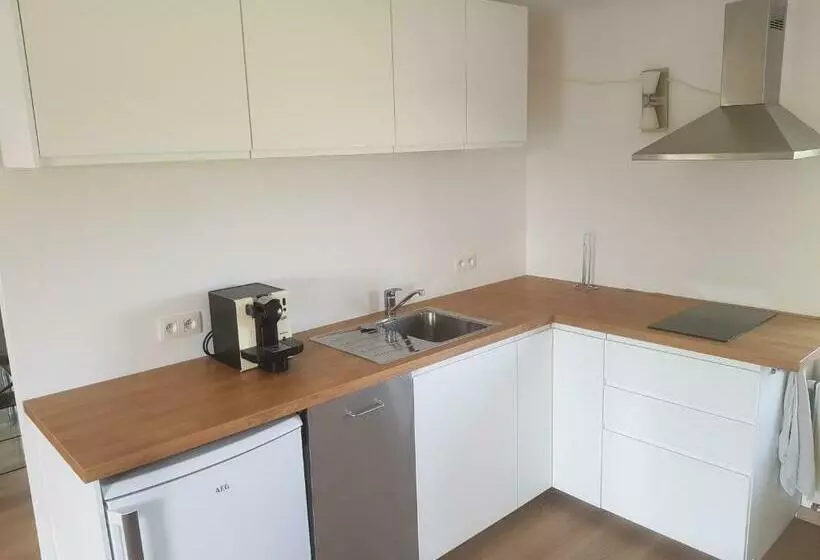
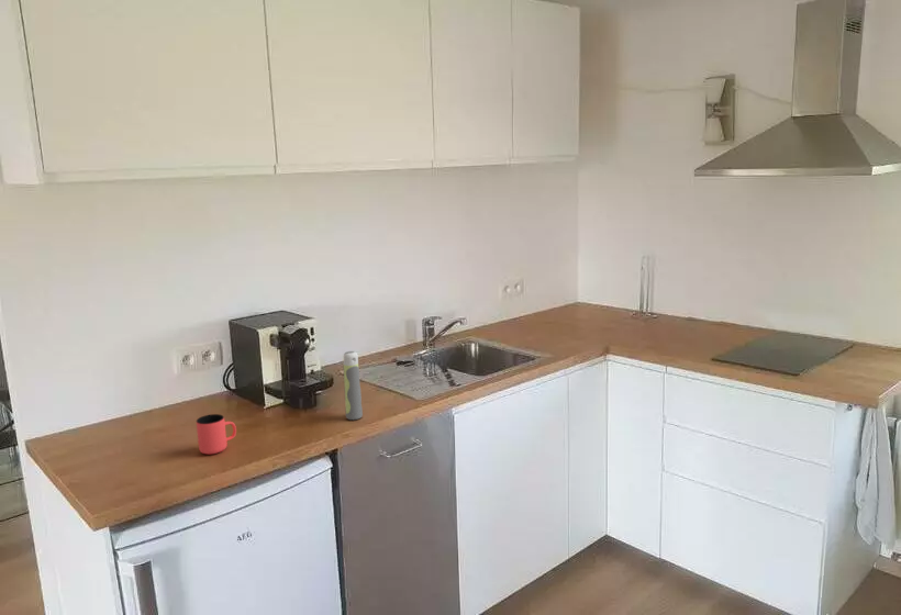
+ cup (216, 433)
+ spray bottle (352, 384)
